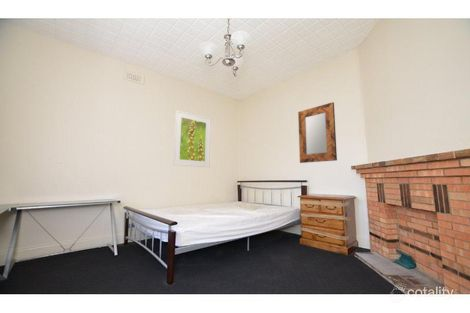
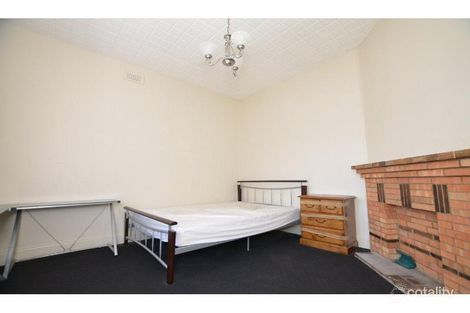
- home mirror (316, 134)
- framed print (193, 140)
